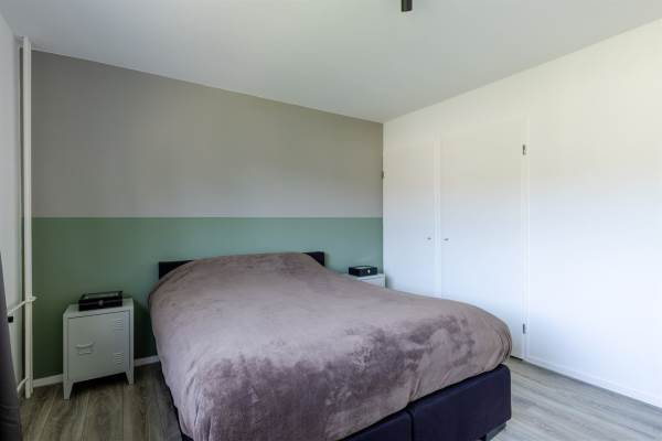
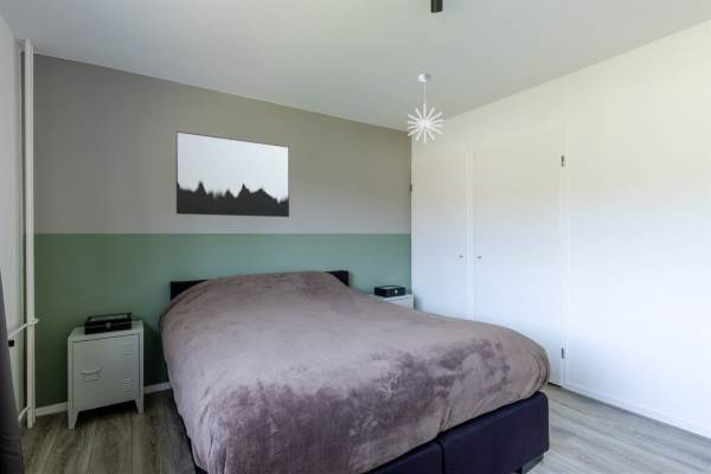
+ wall art (237, 178)
+ pendant light (424, 109)
